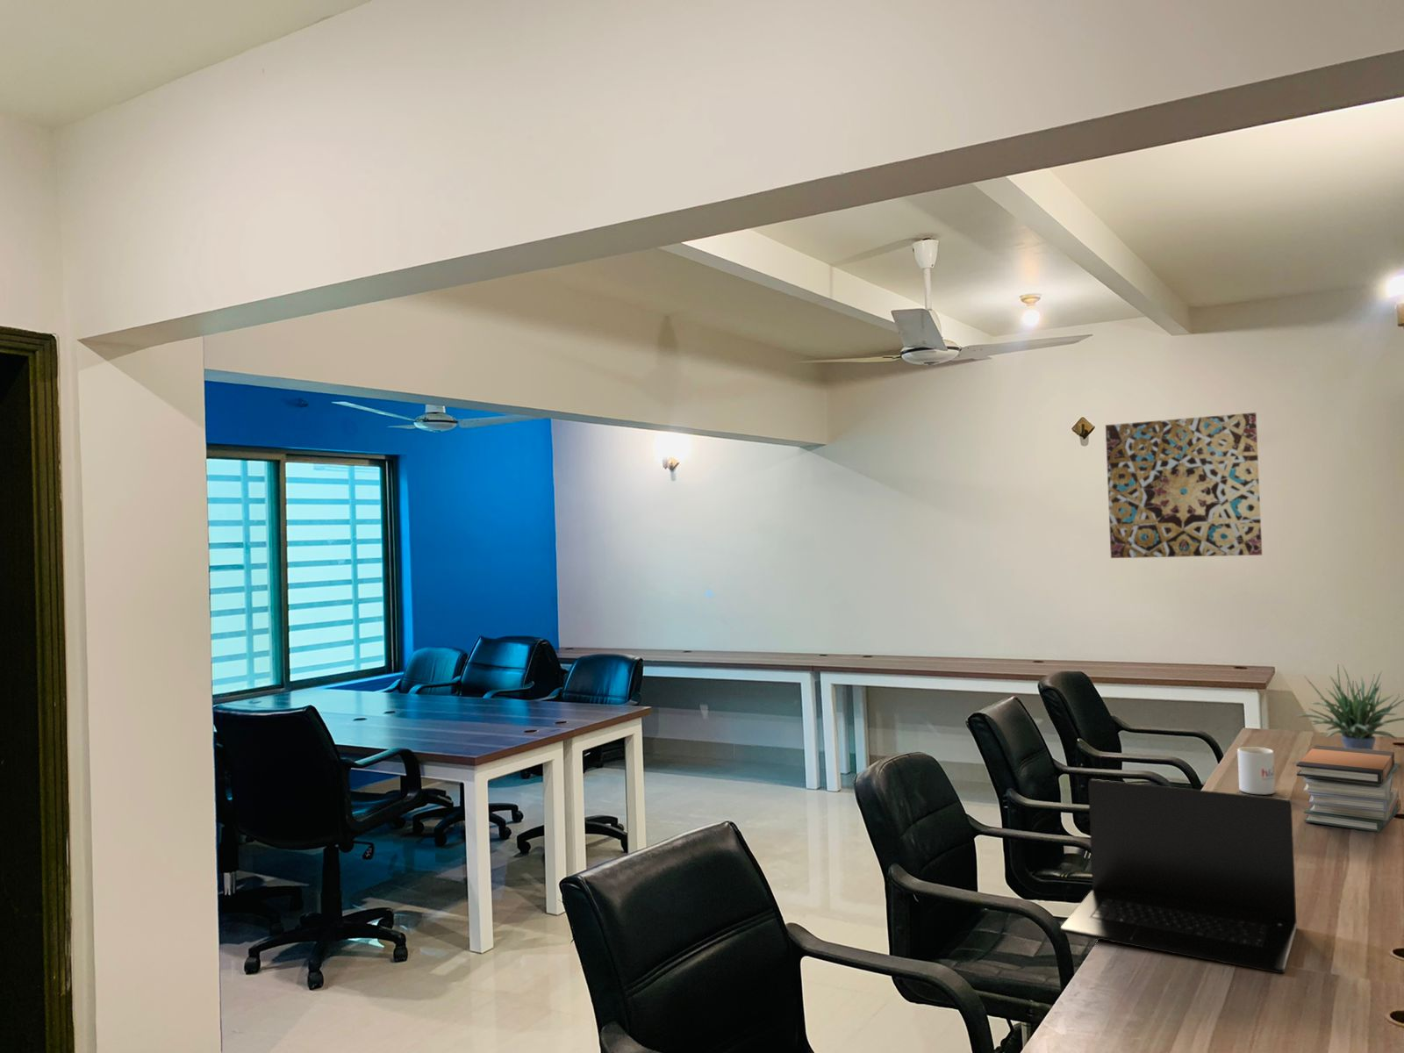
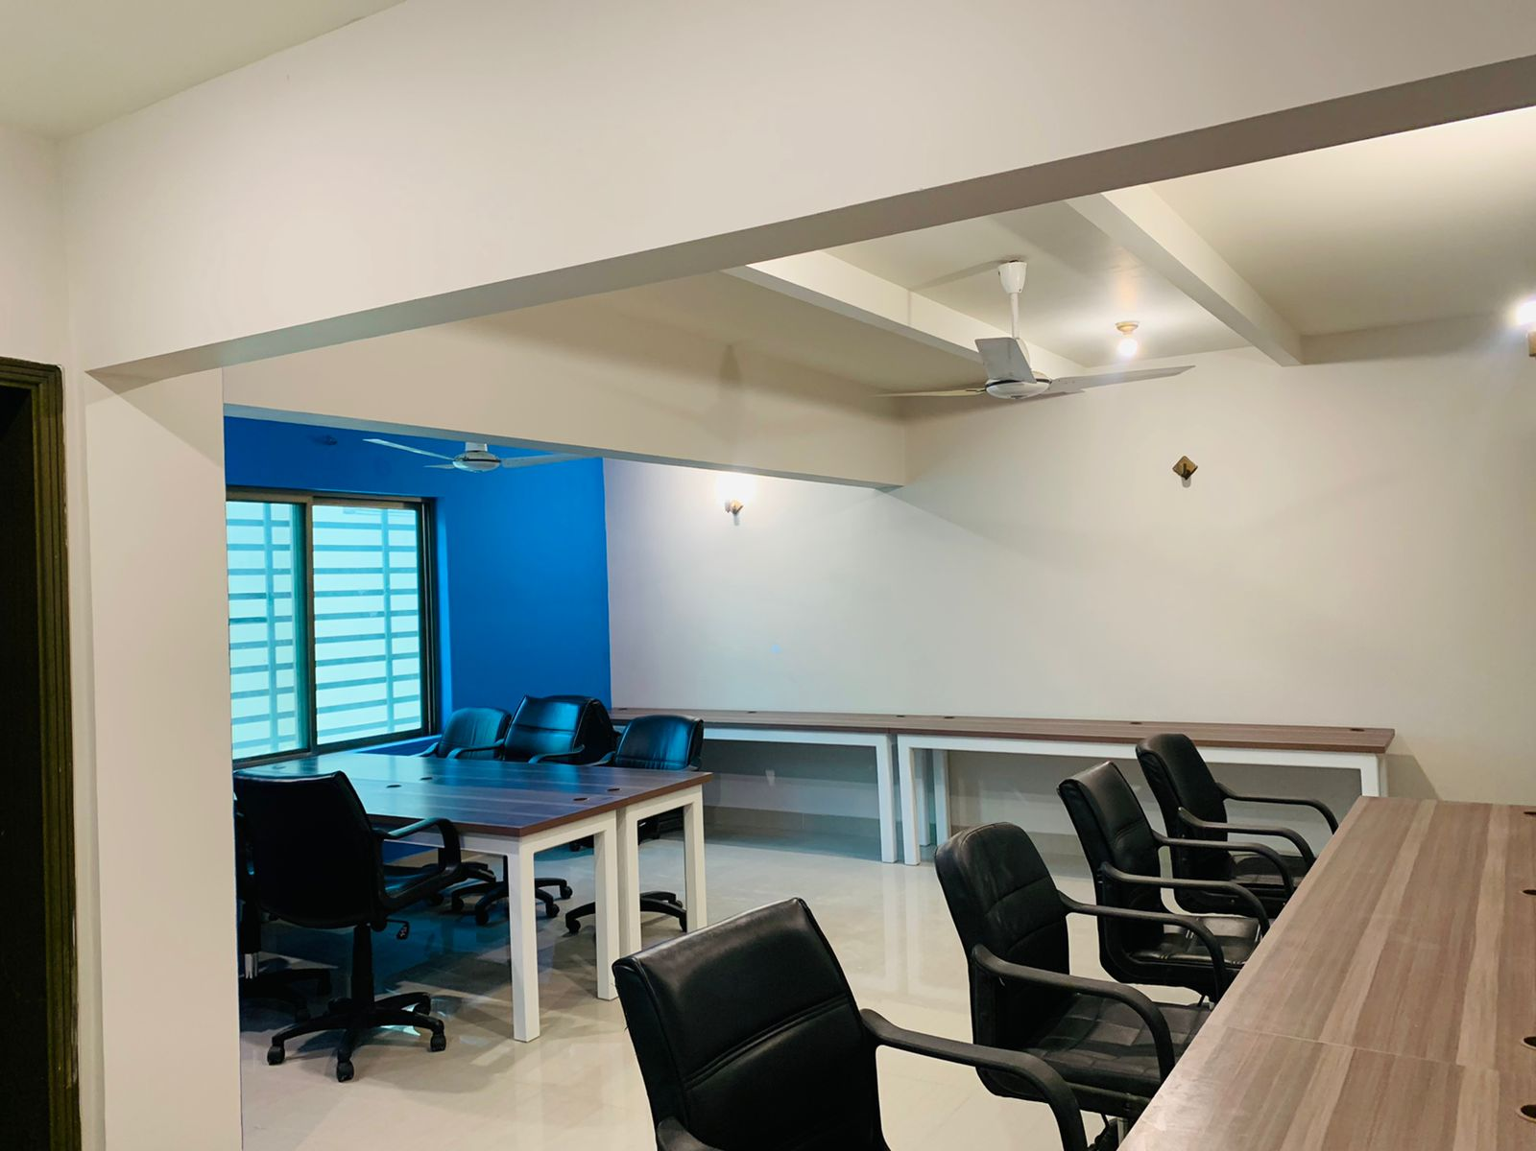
- laptop (1175, 866)
- wall art (1181, 487)
- mug (1257, 769)
- potted plant (1350, 708)
- book stack (1349, 786)
